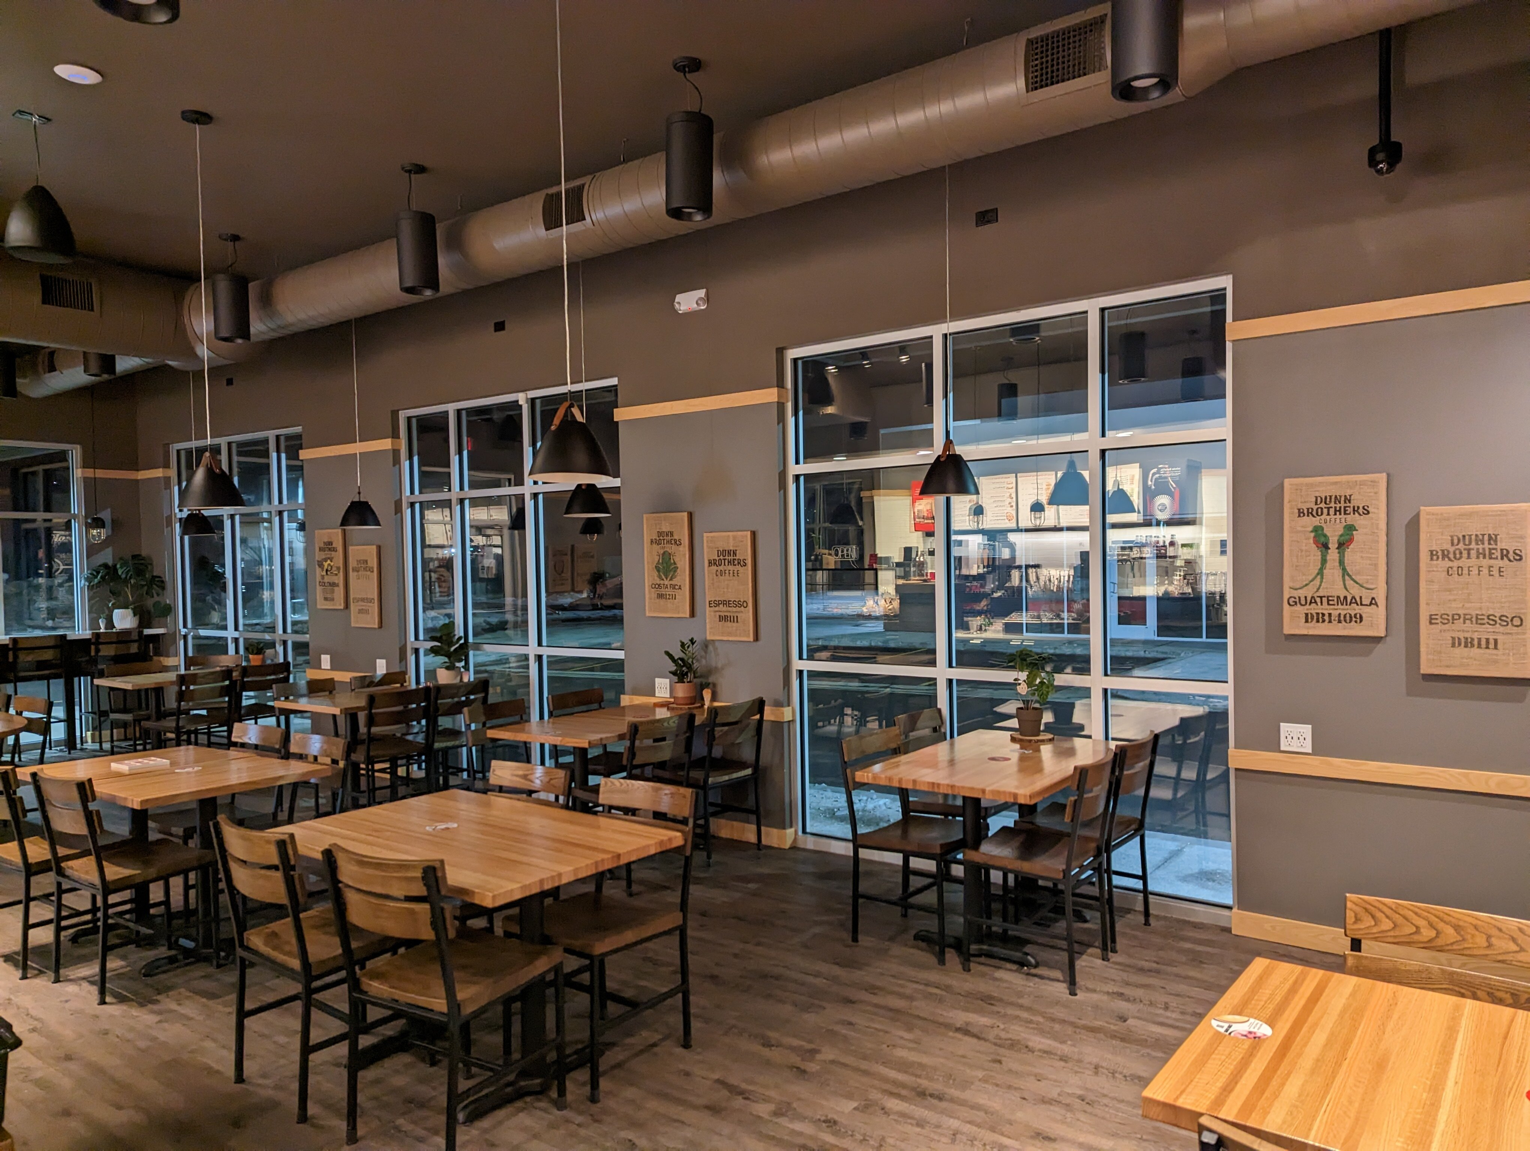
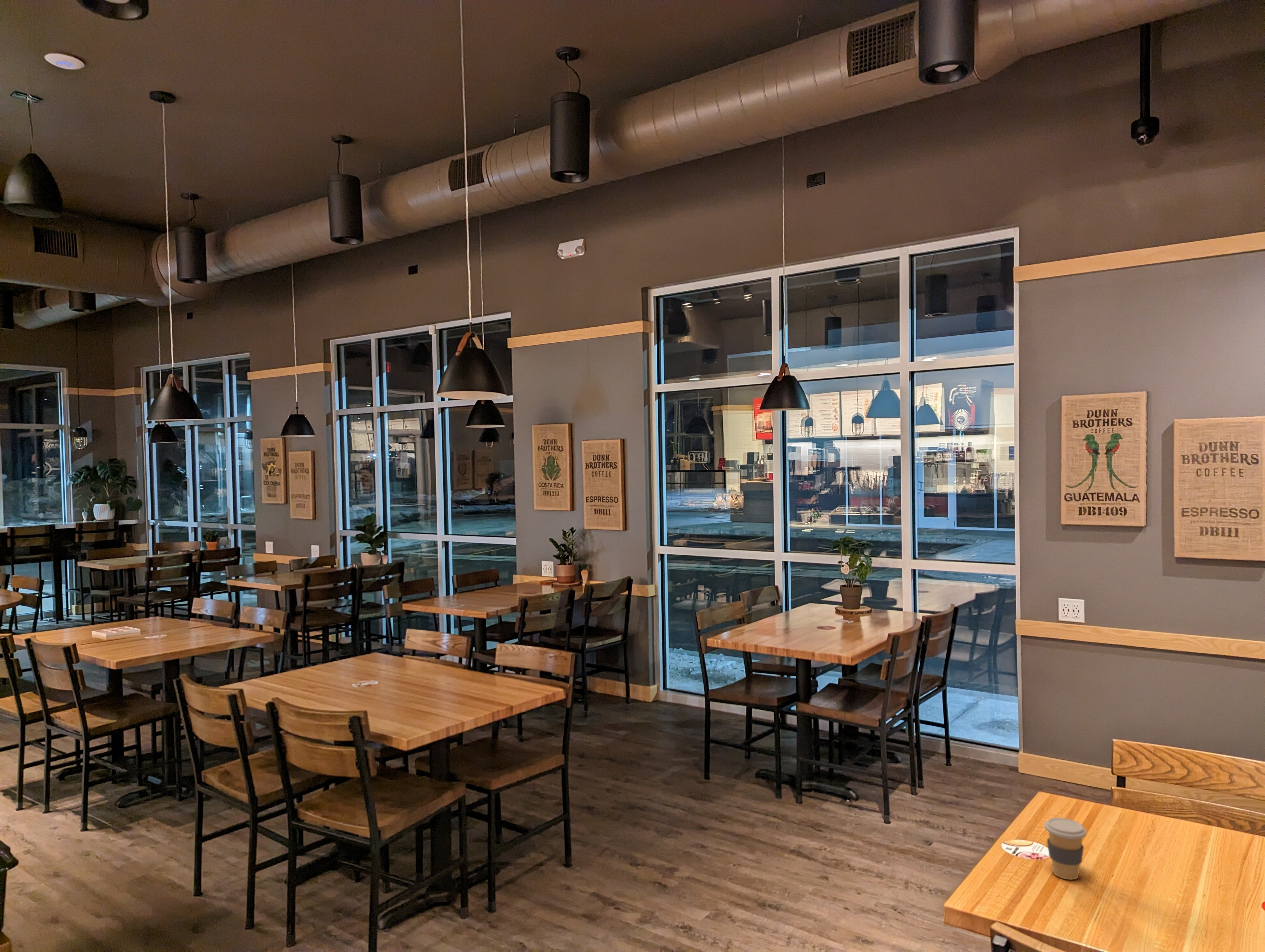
+ coffee cup (1065, 849)
